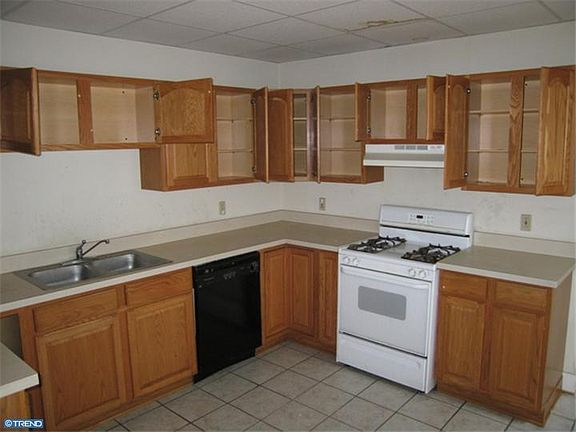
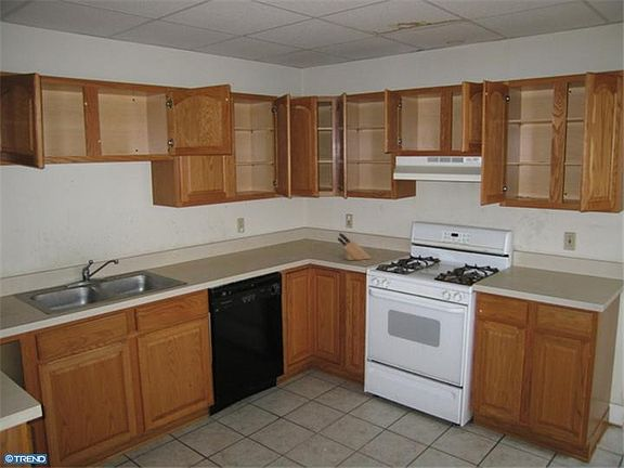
+ knife block (353, 245)
